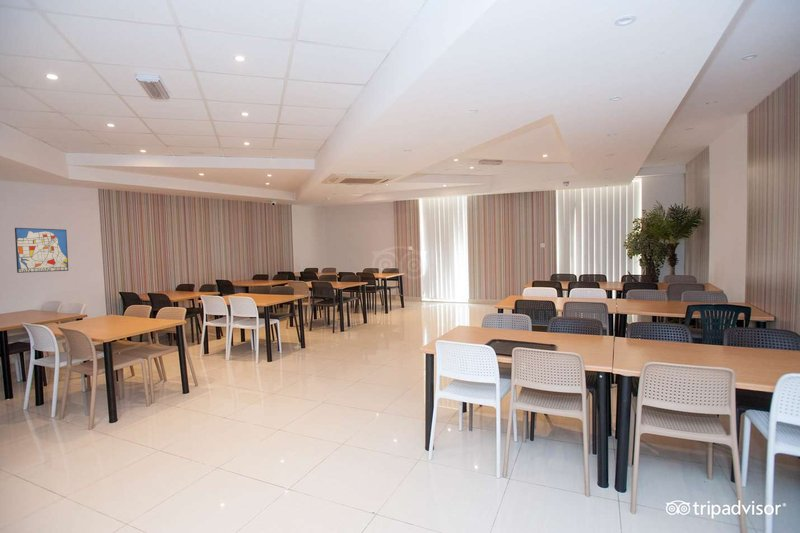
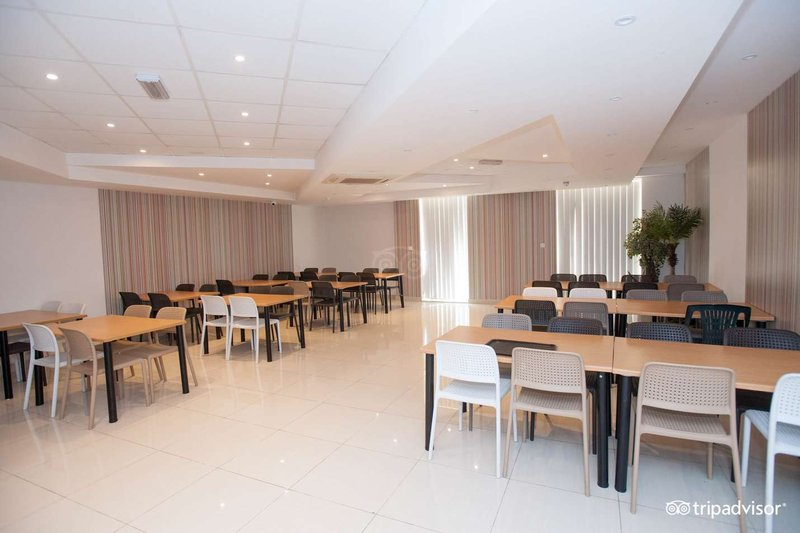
- wall art (42, 250)
